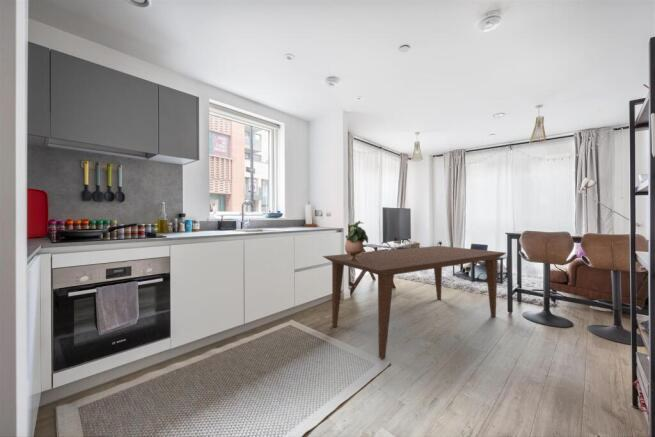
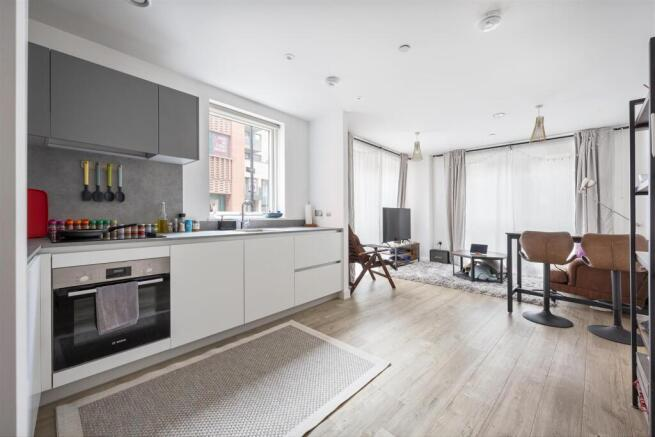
- potted plant (356, 240)
- dining table (414, 271)
